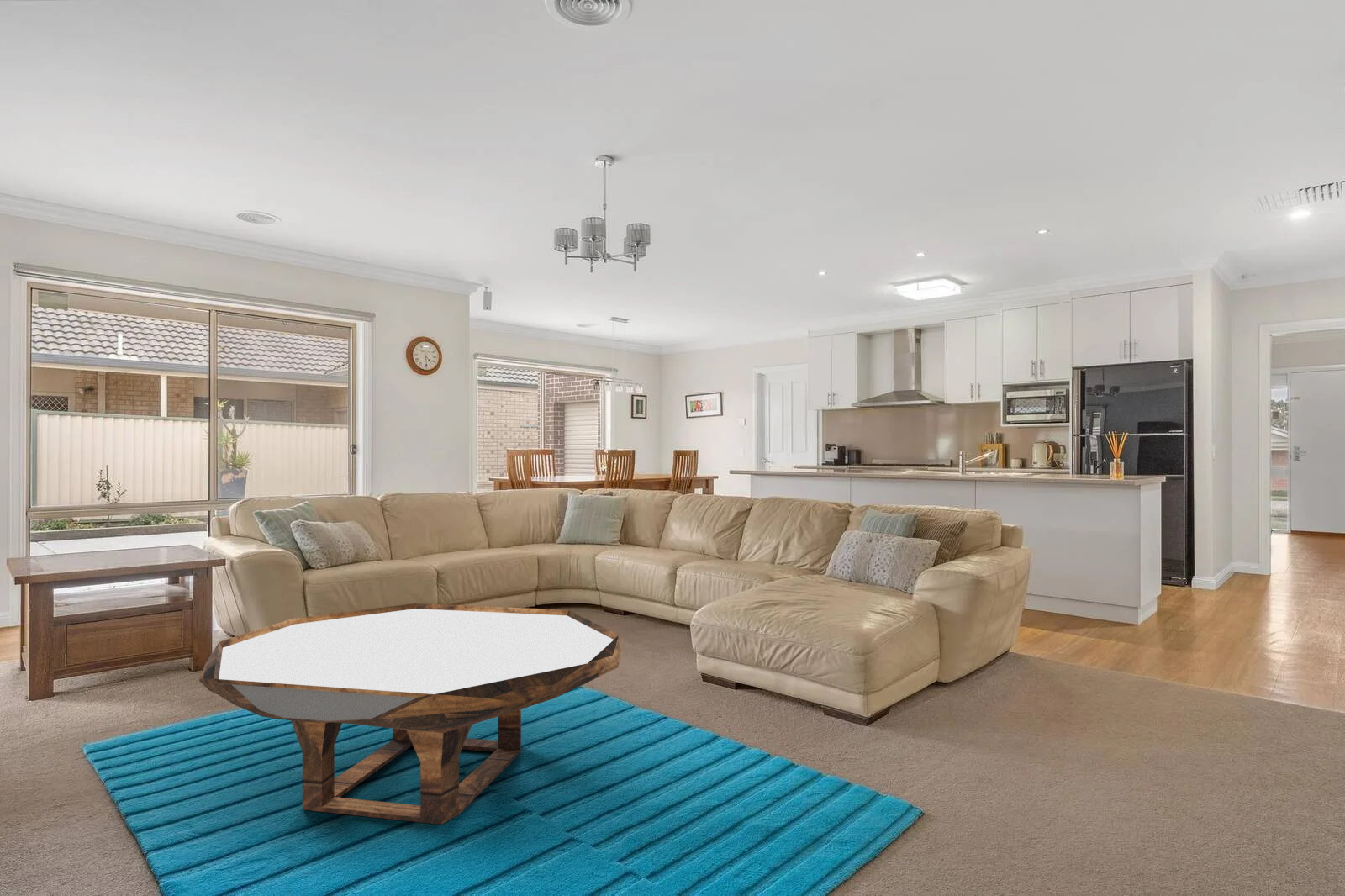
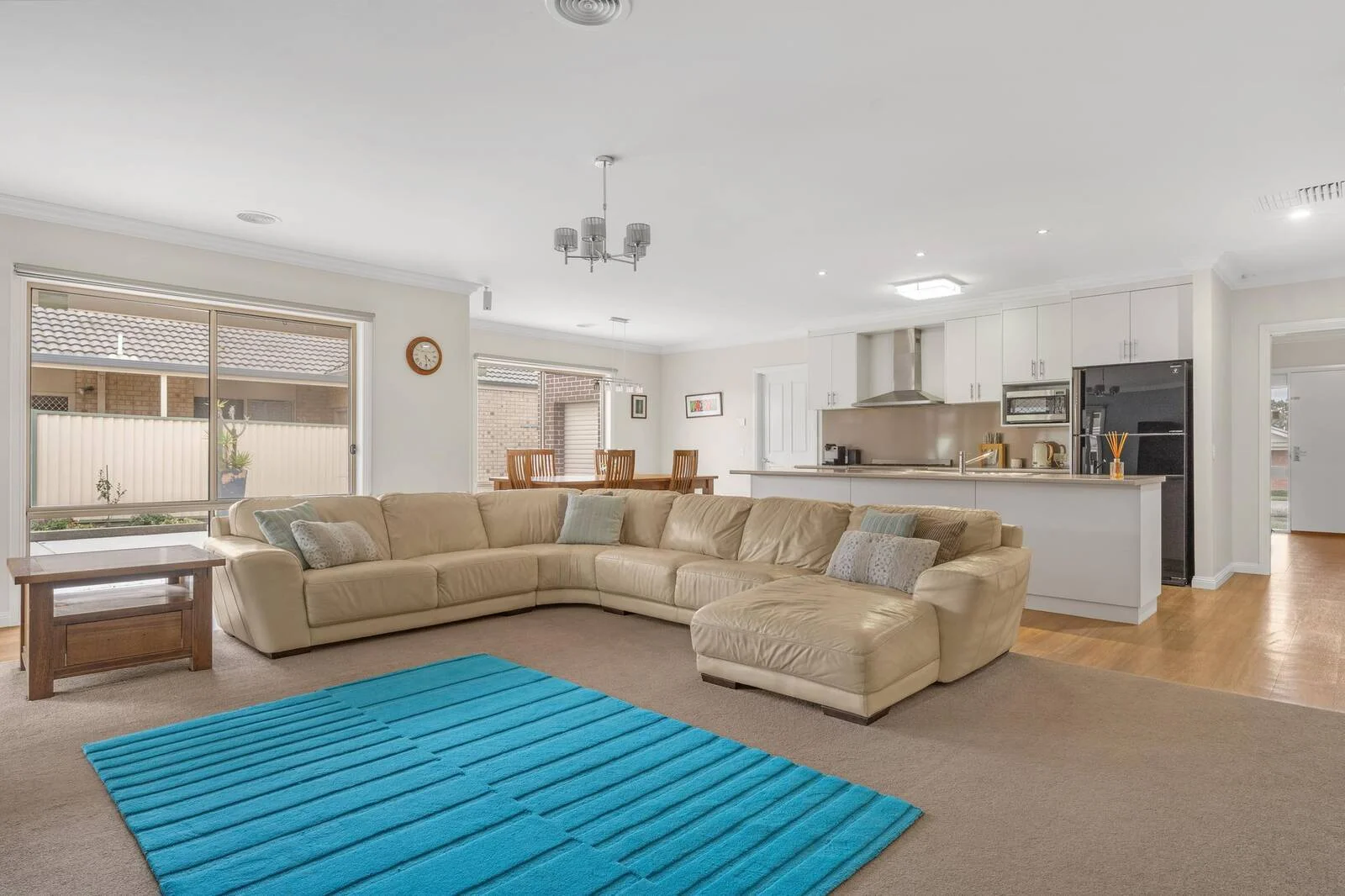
- coffee table (422, 706)
